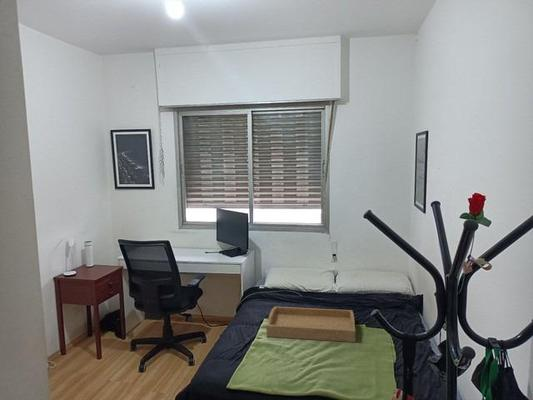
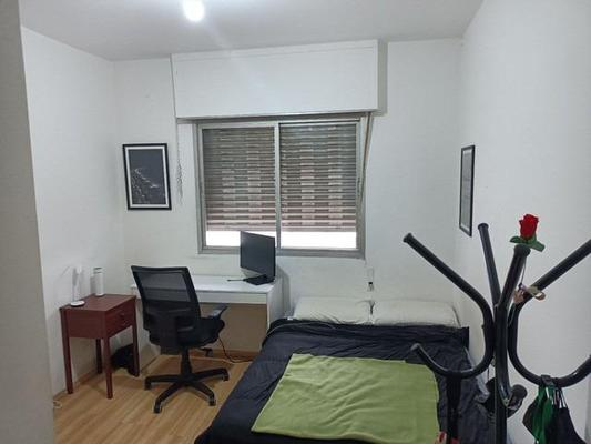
- serving tray (311, 321)
